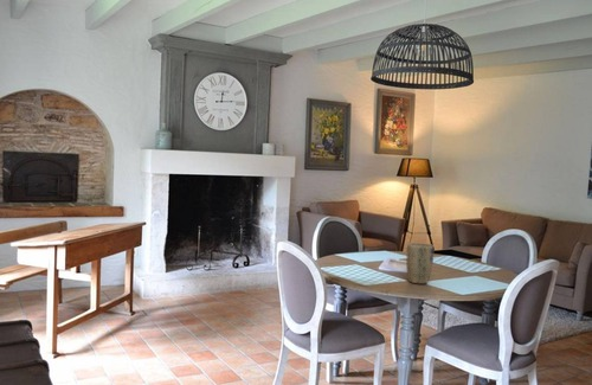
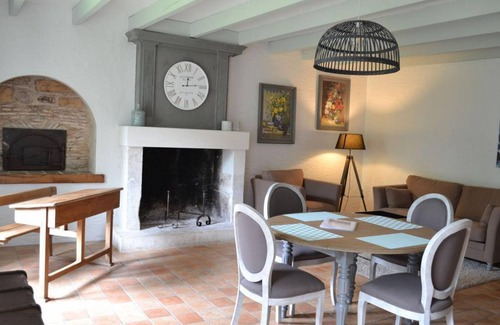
- plant pot (419, 263)
